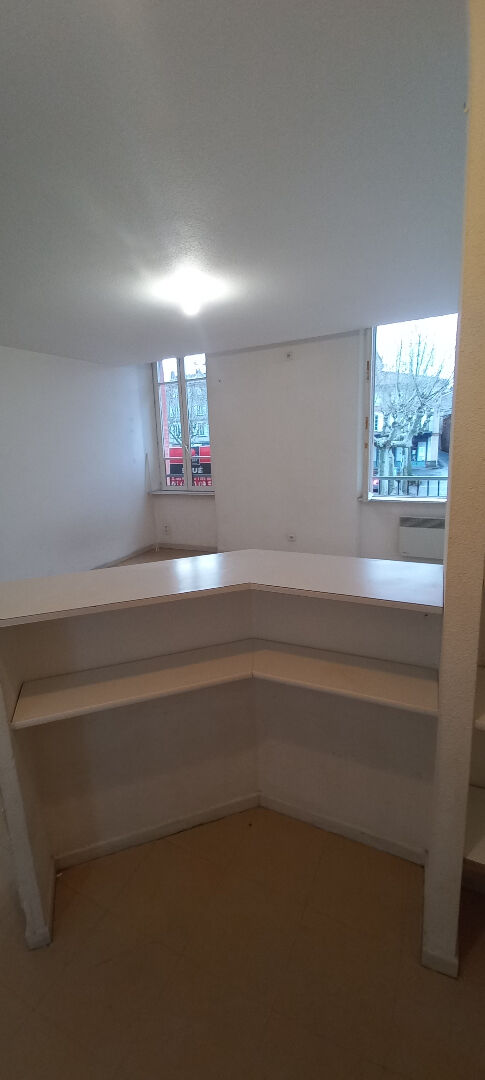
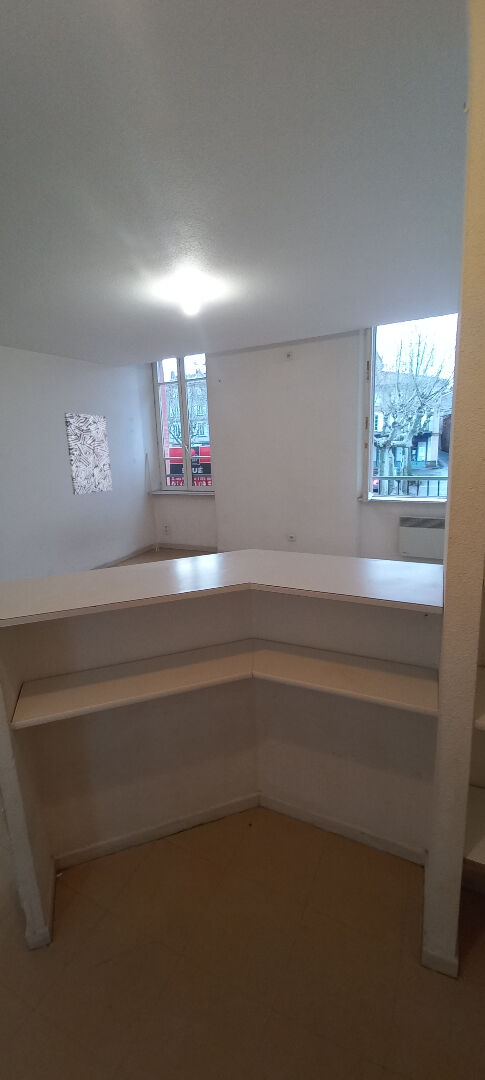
+ wall art (89, 454)
